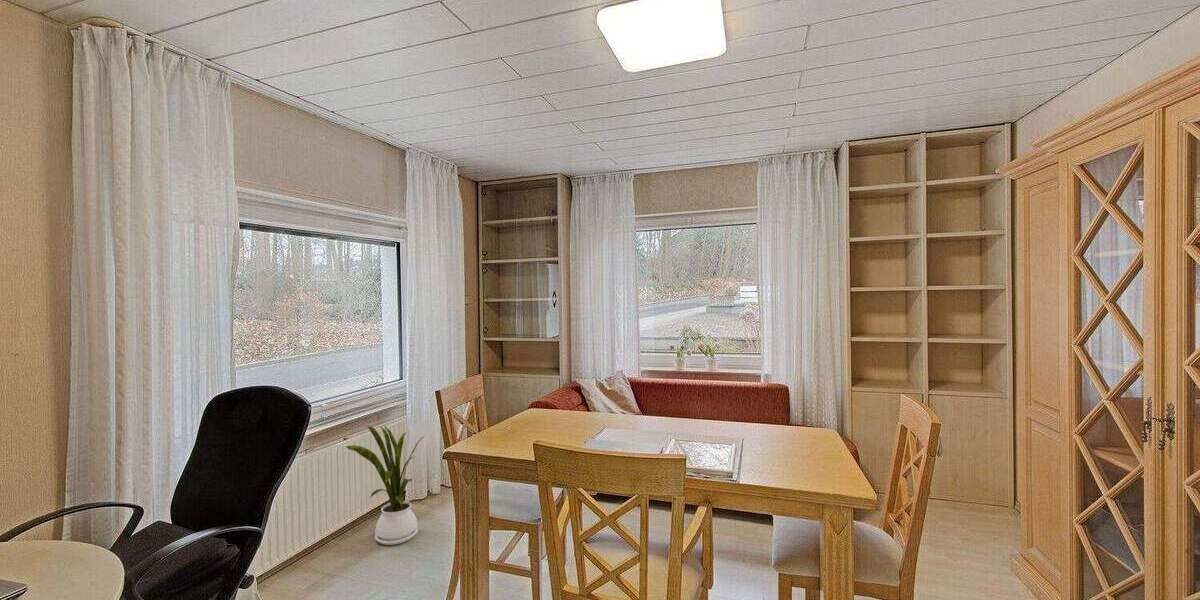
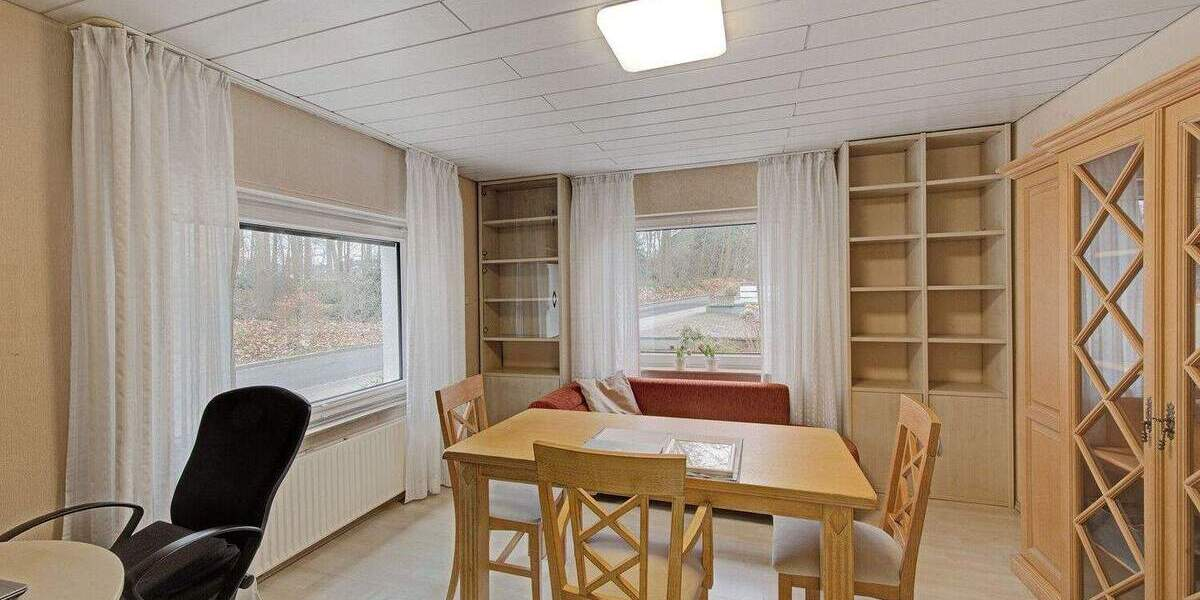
- house plant (391, 477)
